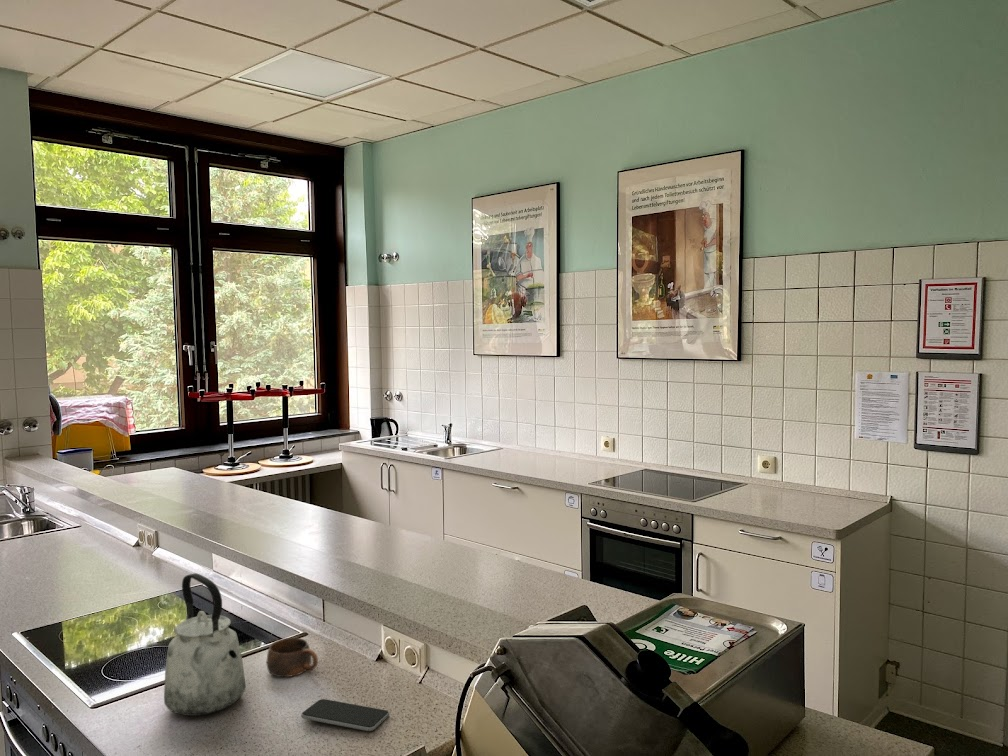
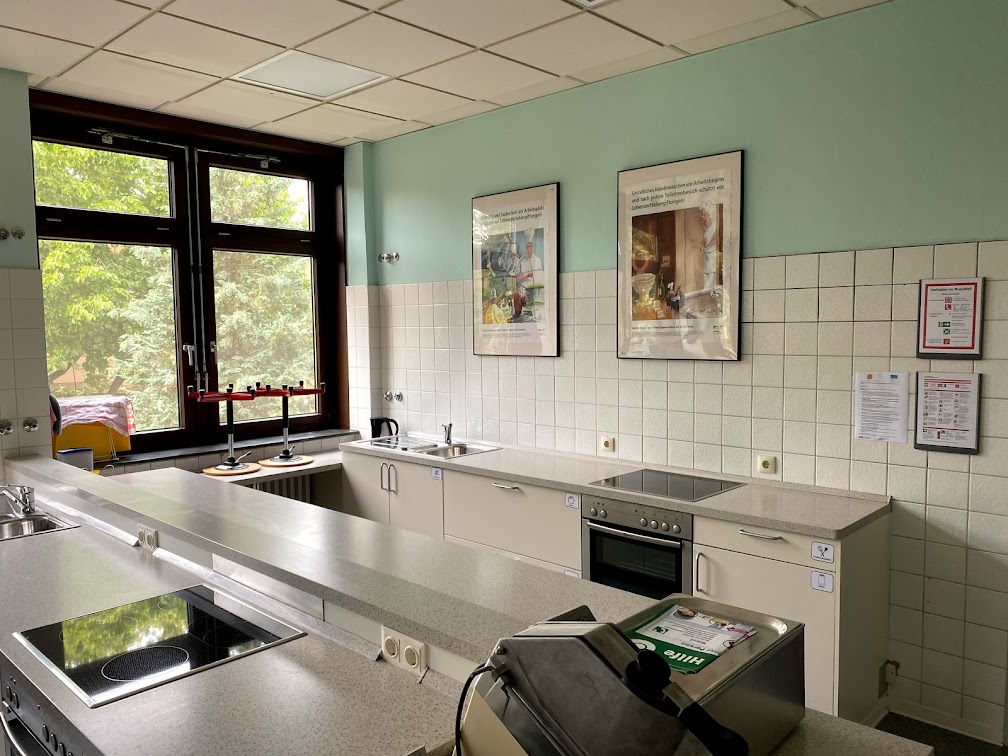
- kettle (209, 644)
- cup (293, 658)
- smartphone (345, 714)
